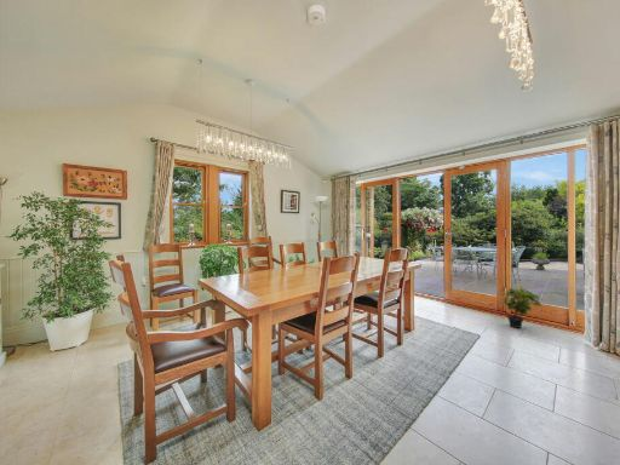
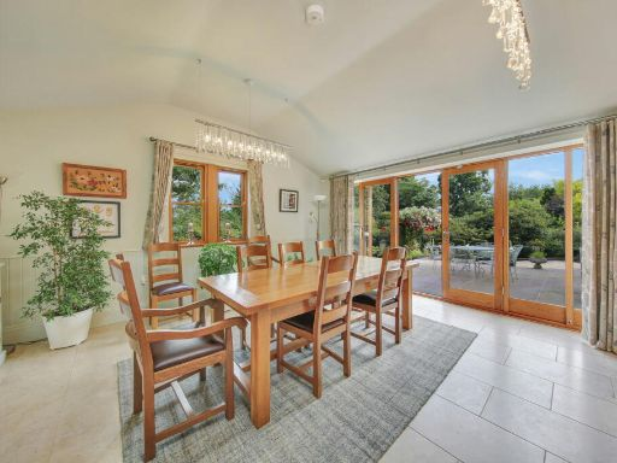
- potted plant (518, 306)
